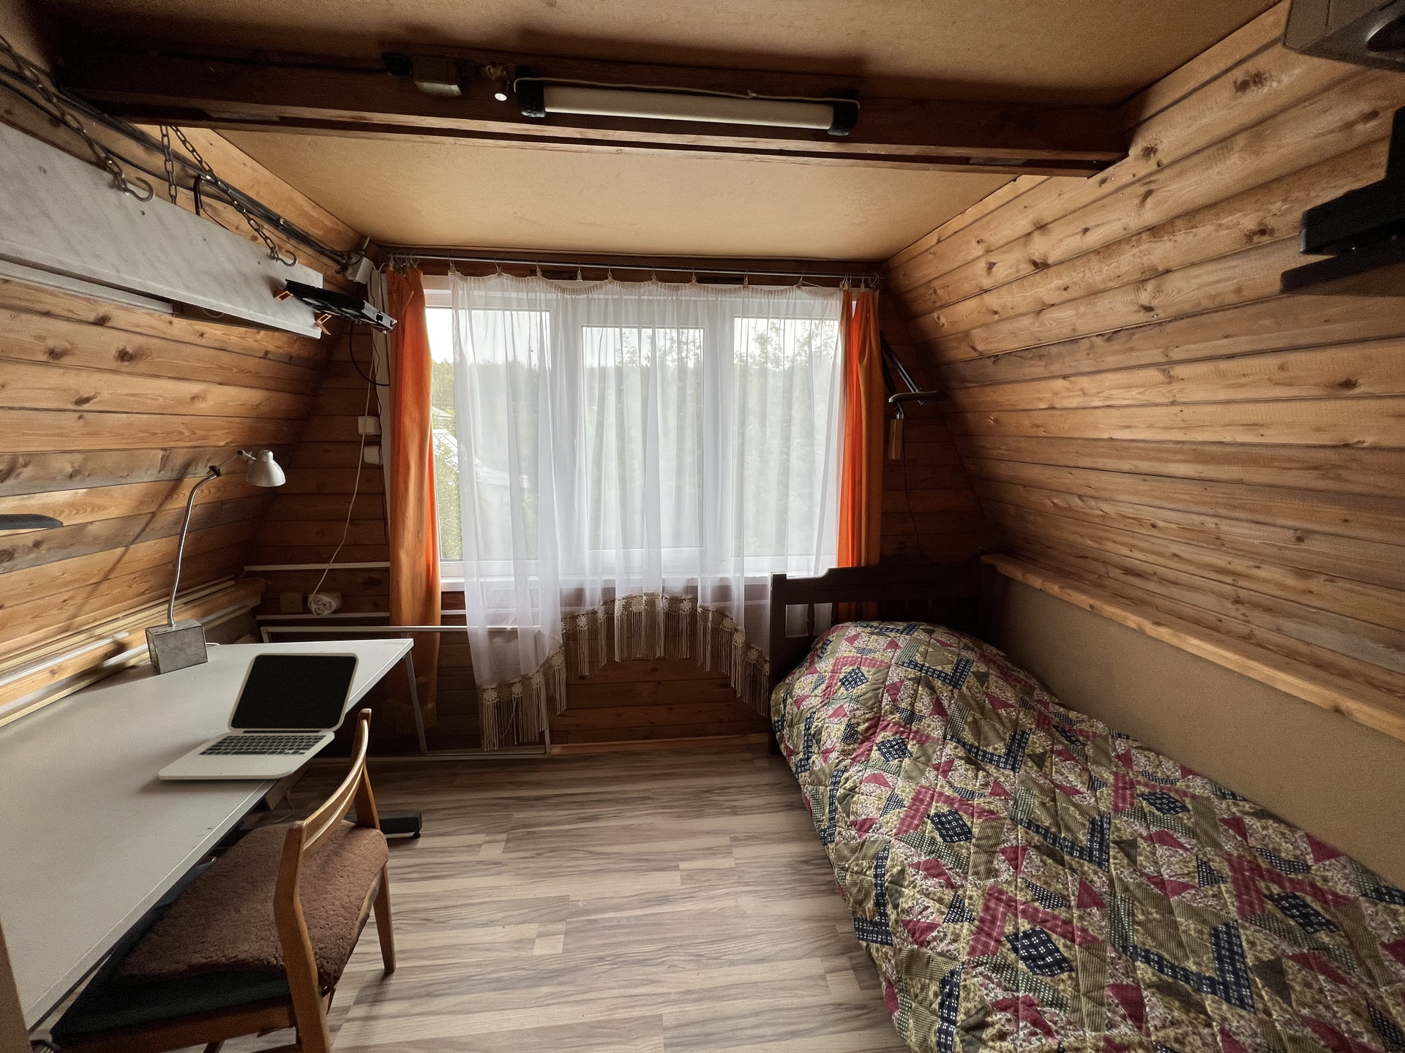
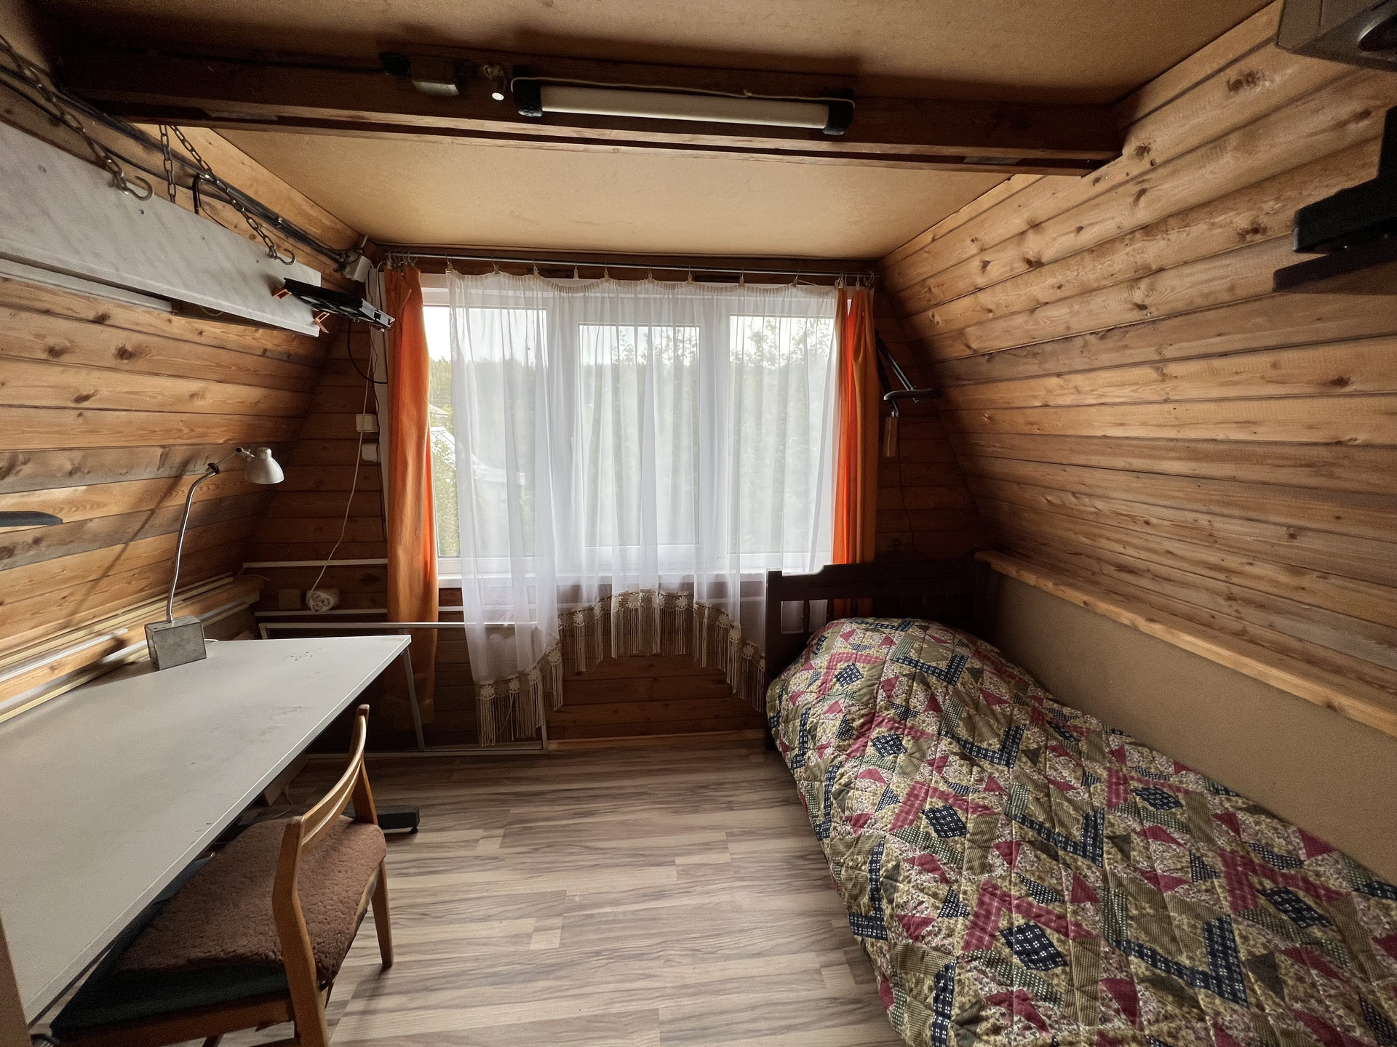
- laptop (268, 709)
